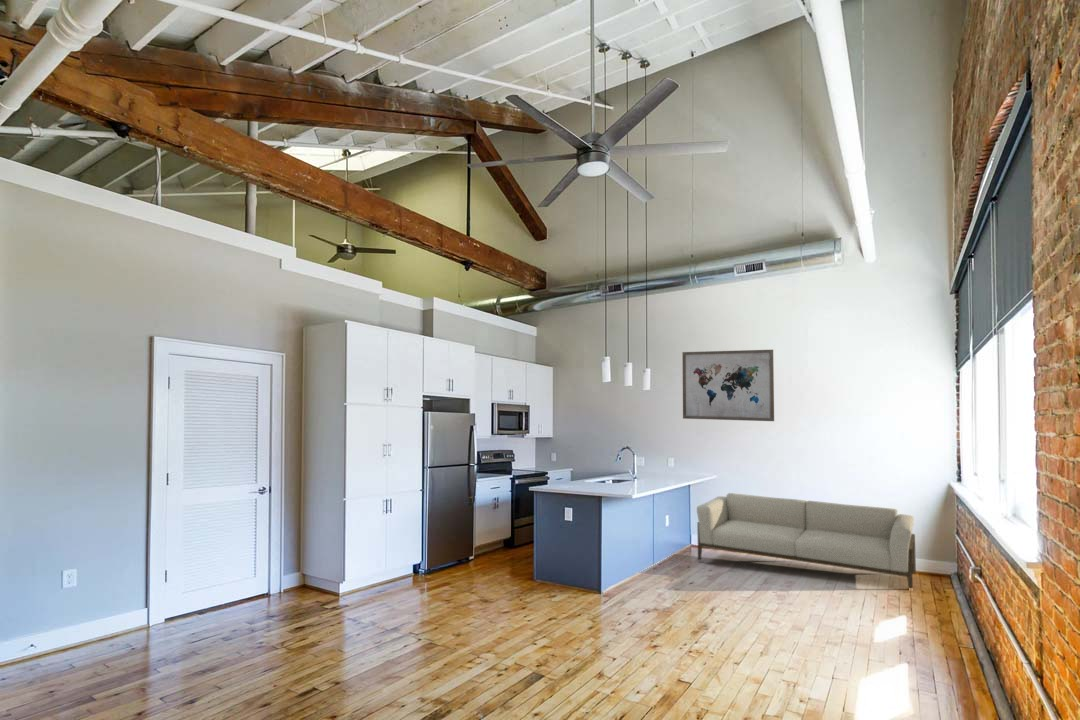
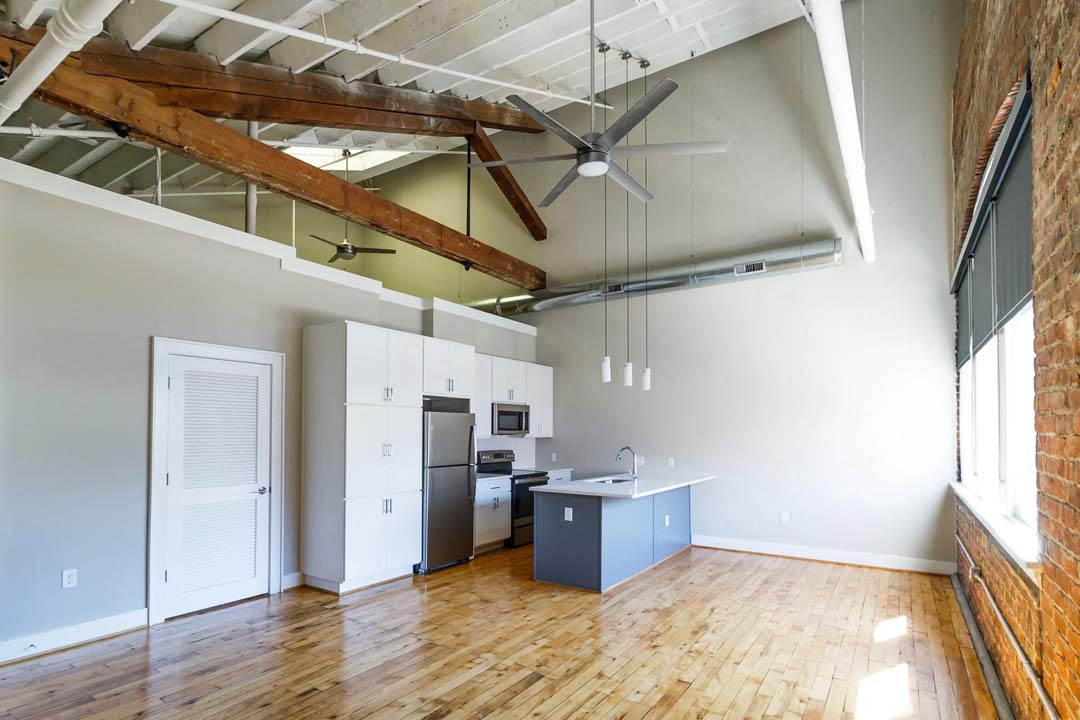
- wall art (726, 385)
- sofa (801, 536)
